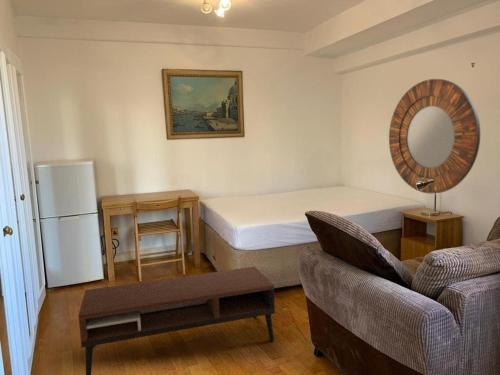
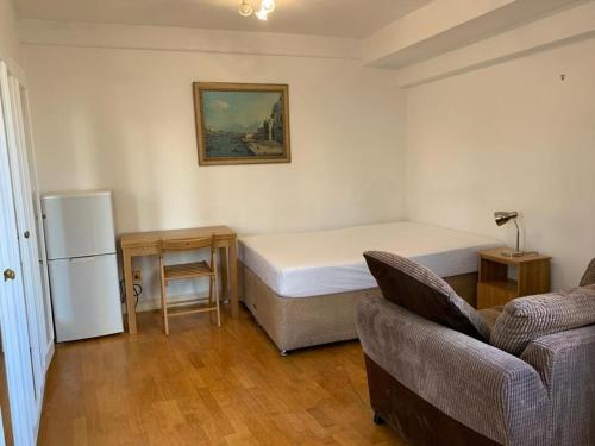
- coffee table (180, 315)
- home mirror (428, 137)
